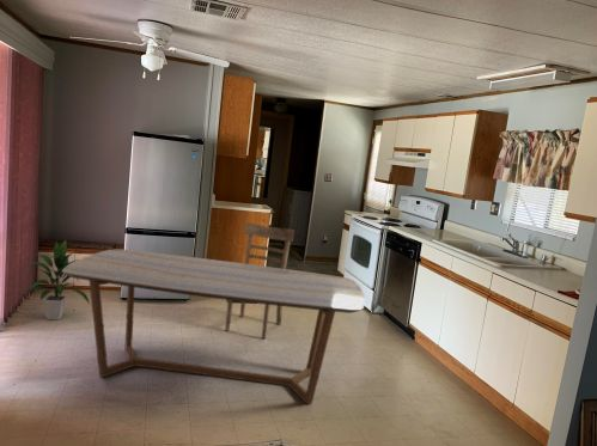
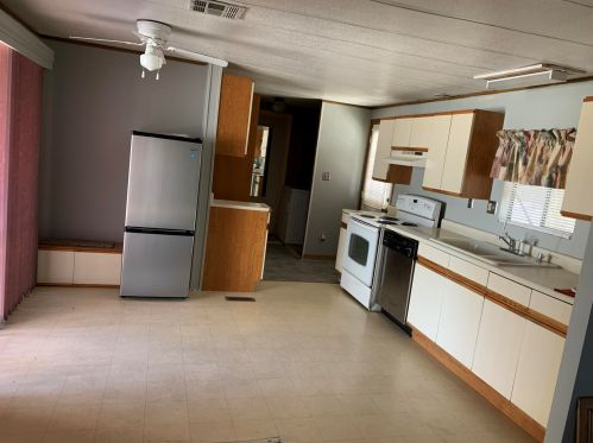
- chair (248, 263)
- indoor plant (59, 281)
- dining table (217, 298)
